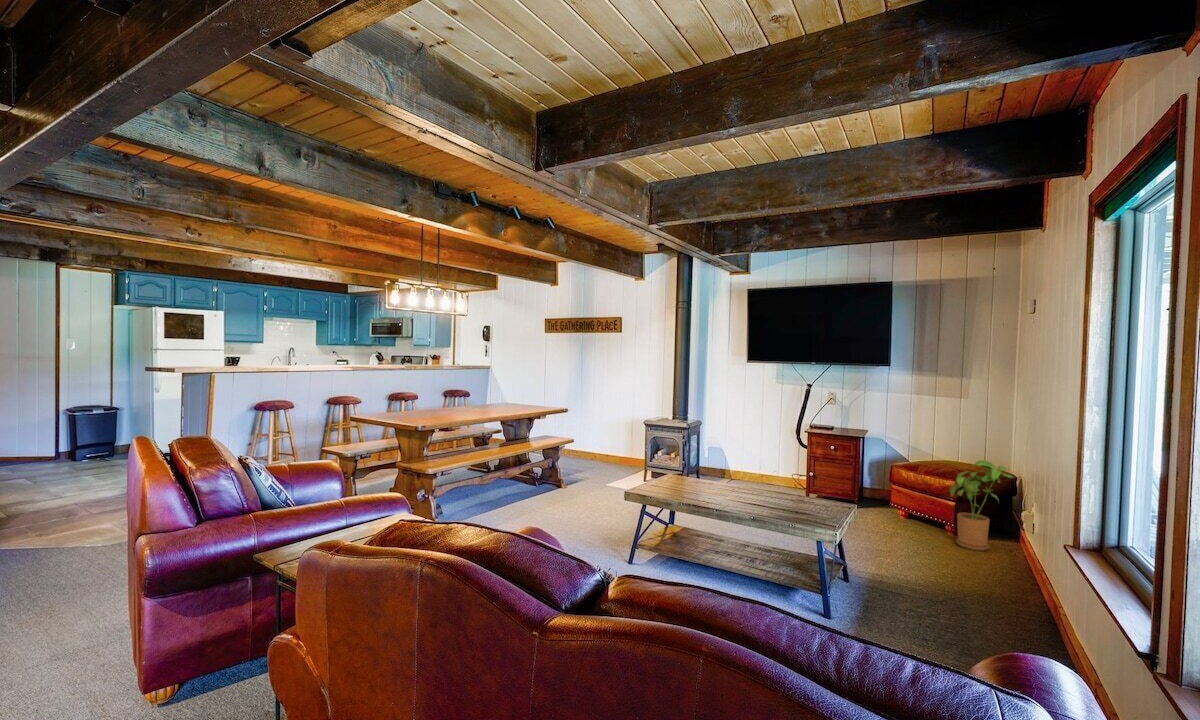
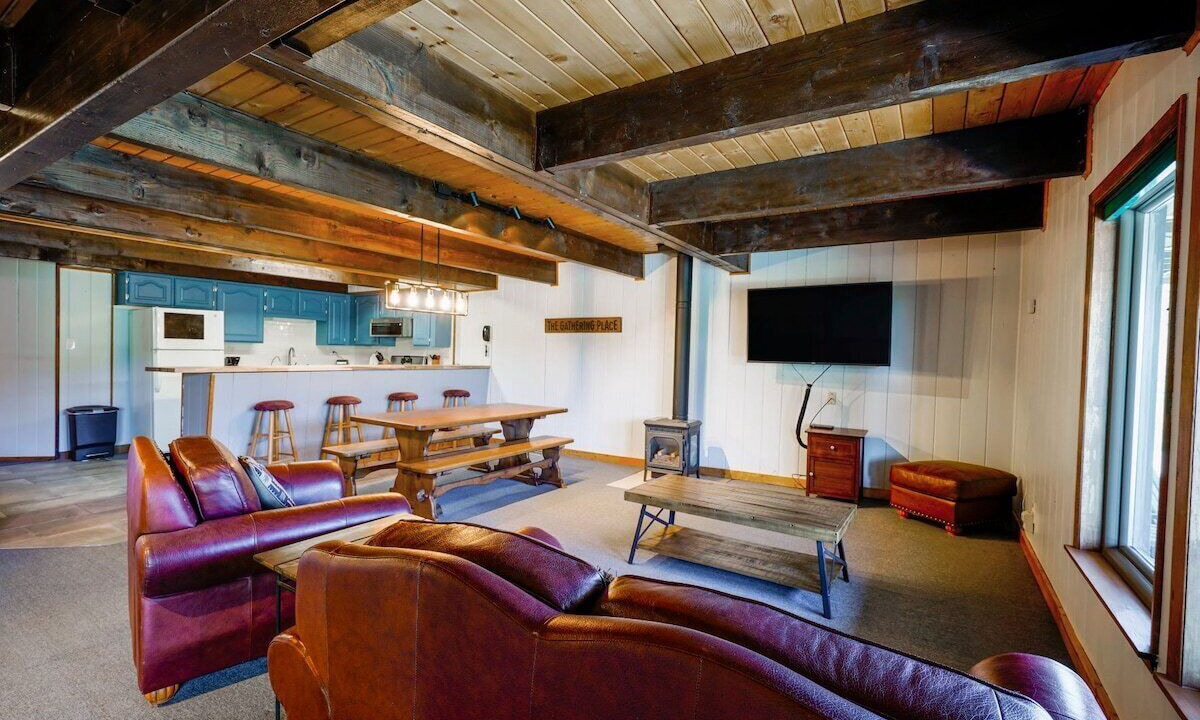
- house plant (973, 504)
